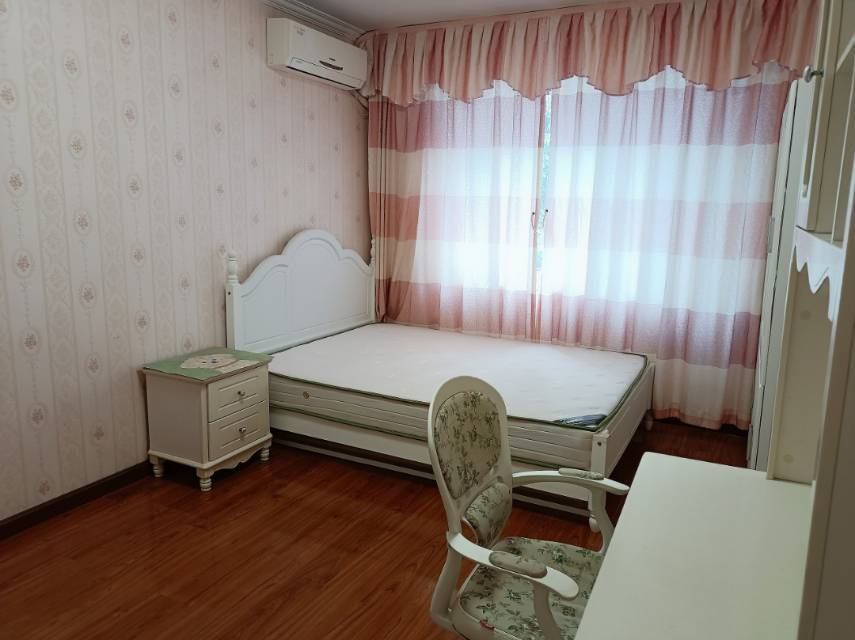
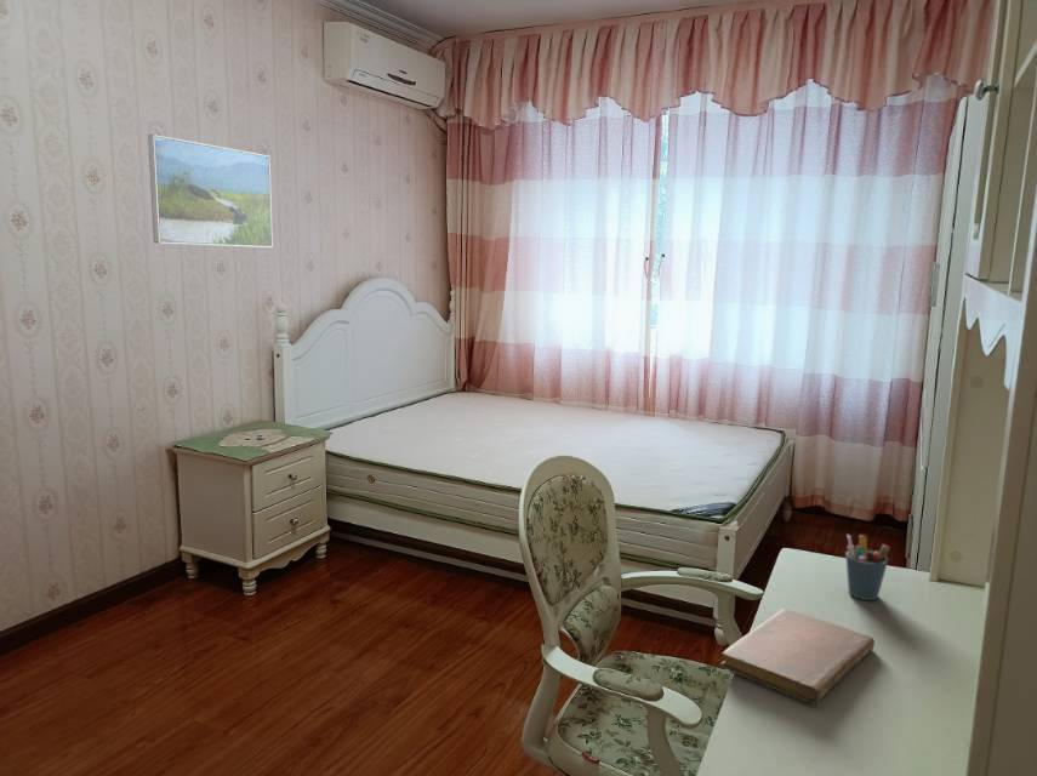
+ pen holder (865, 565)
+ notebook (799, 651)
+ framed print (216, 195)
